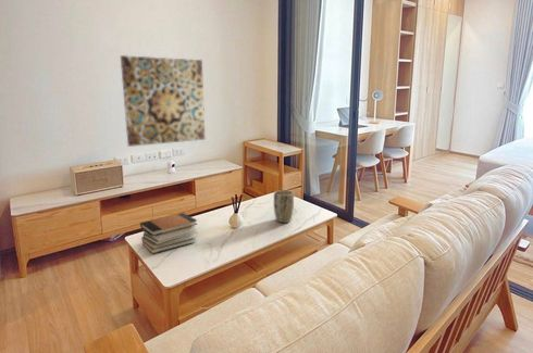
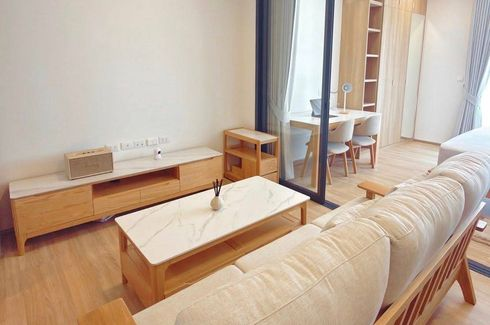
- wall art (166, 101)
- book stack (169, 231)
- plant pot (283, 206)
